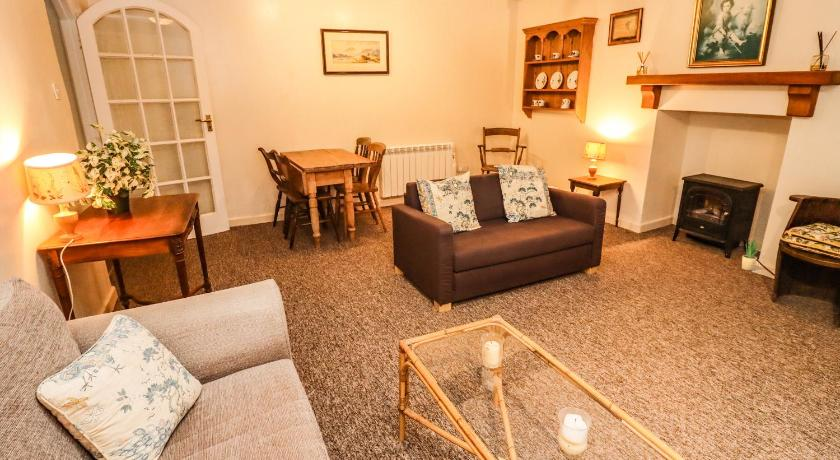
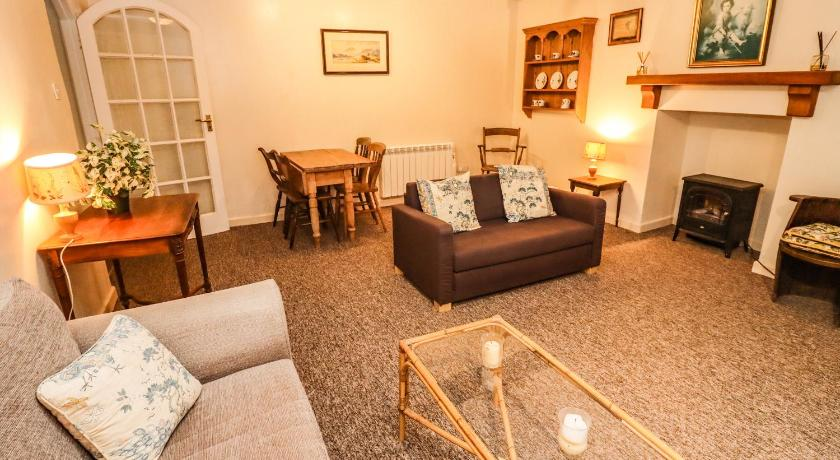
- potted plant (752, 252)
